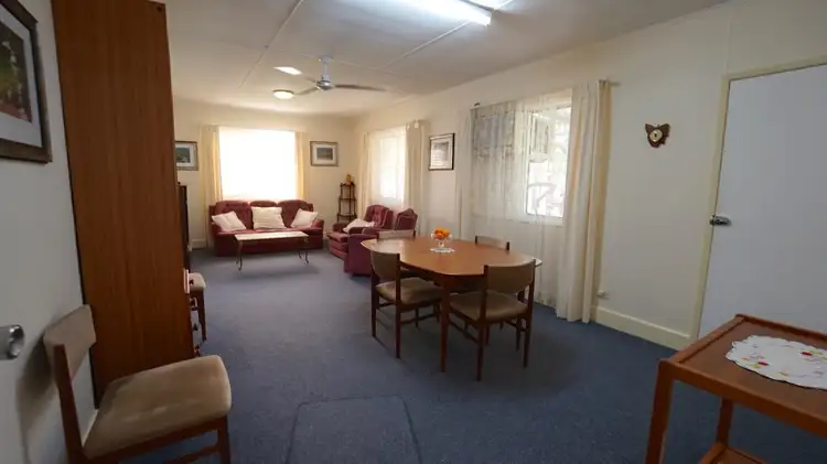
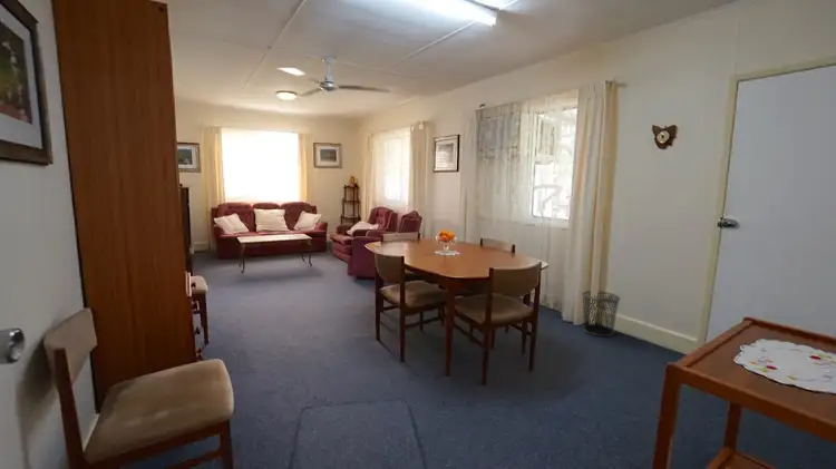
+ waste bin (599, 313)
